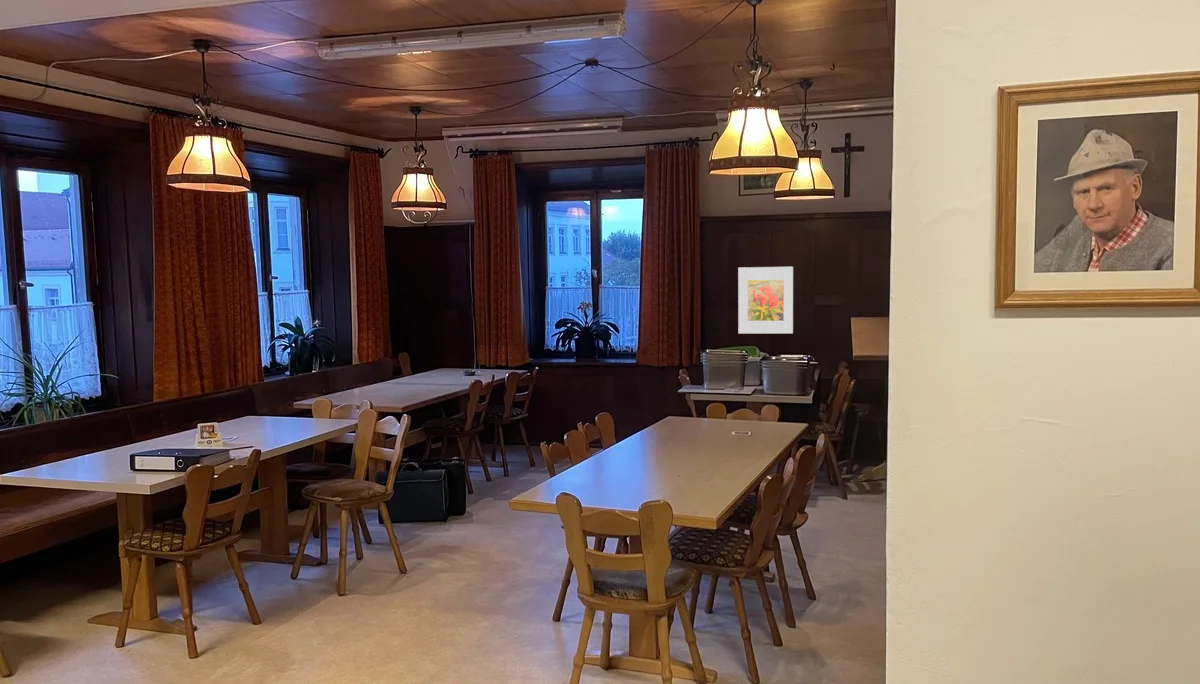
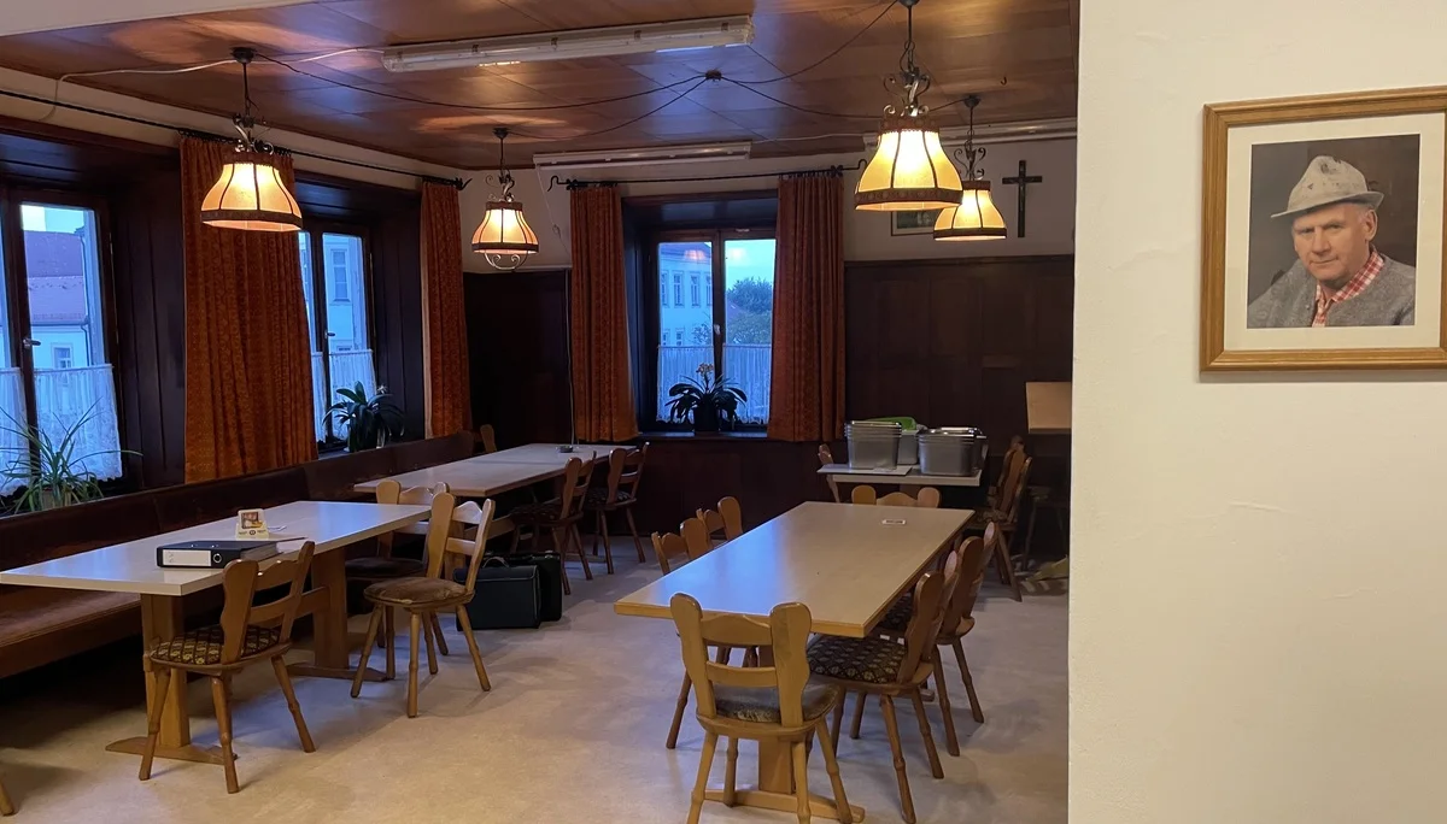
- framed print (765, 300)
